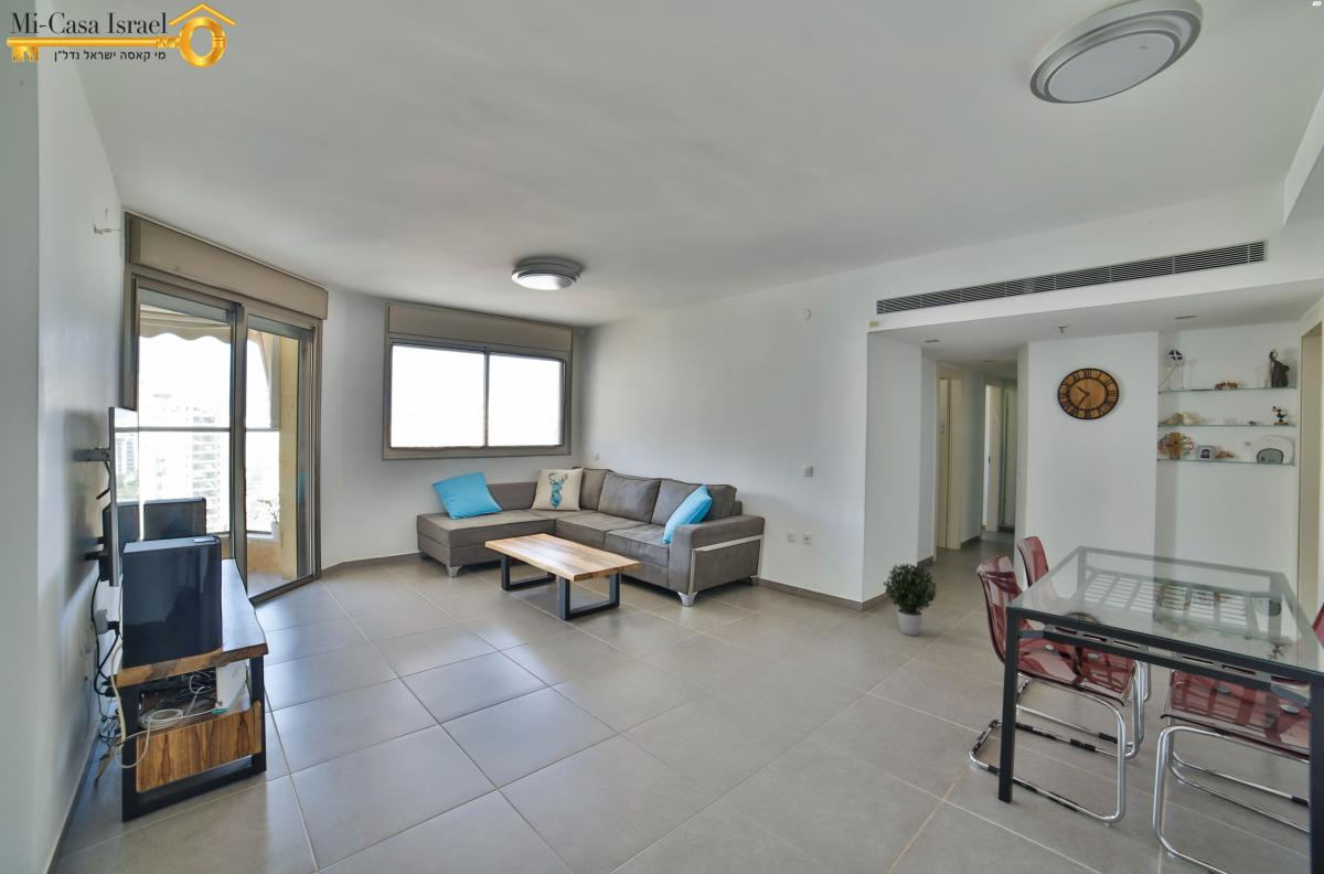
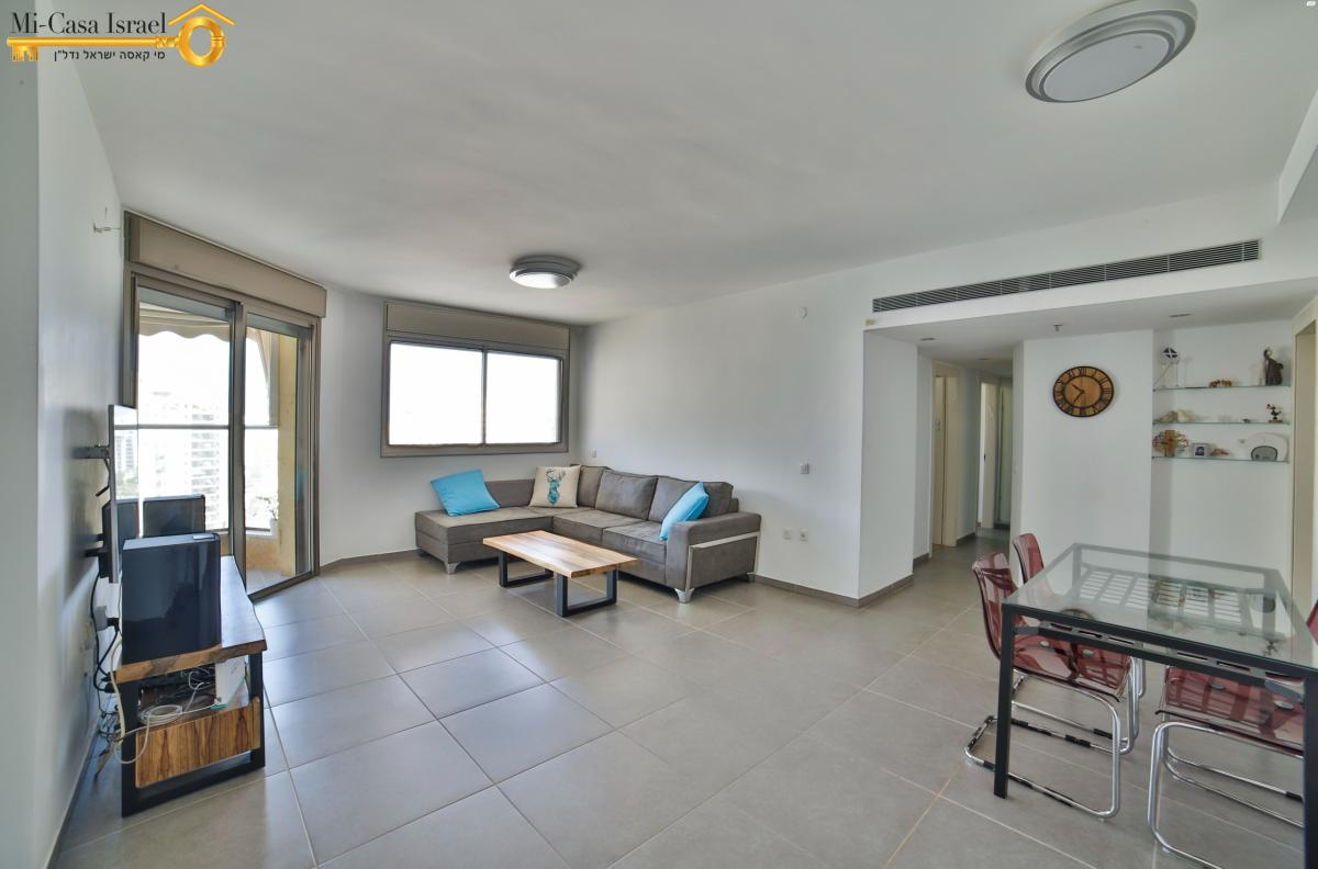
- potted plant (910, 598)
